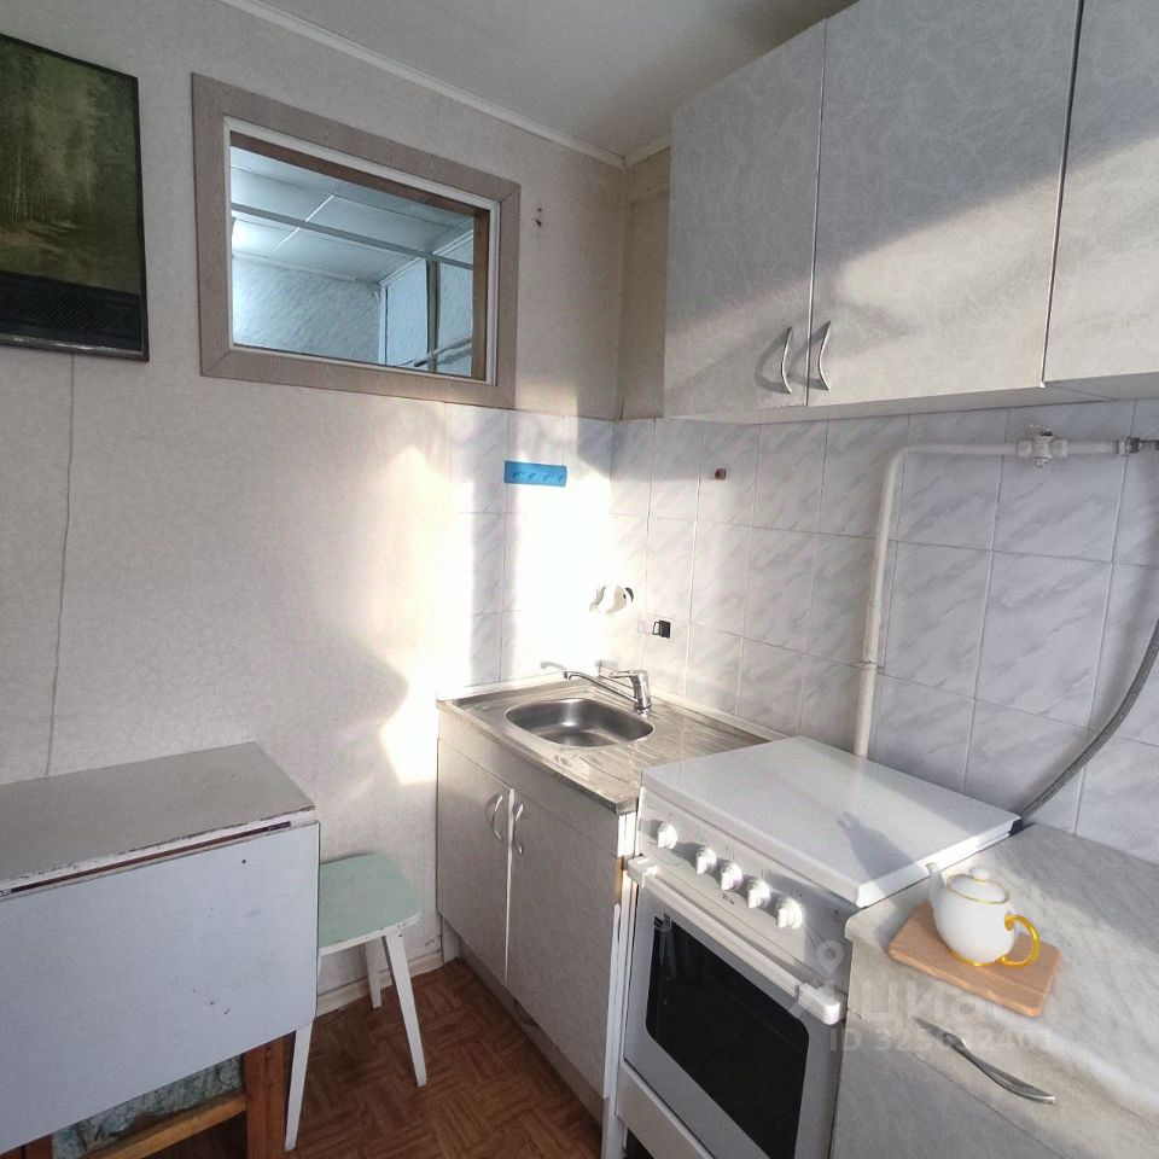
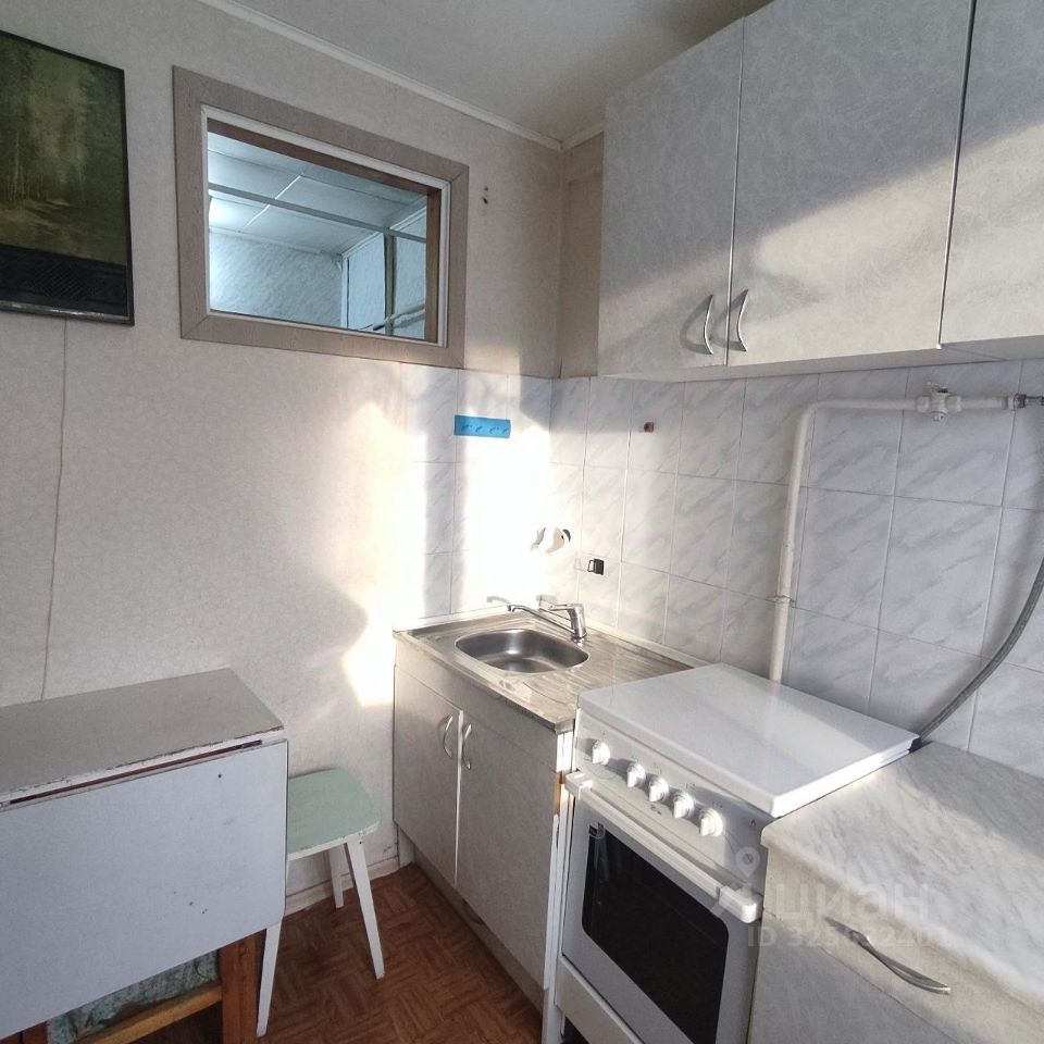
- teapot (978, 909)
